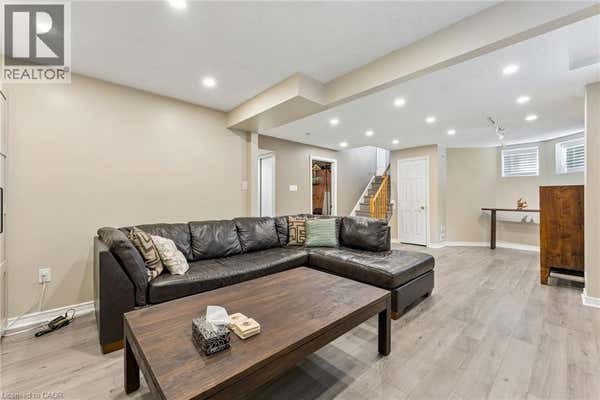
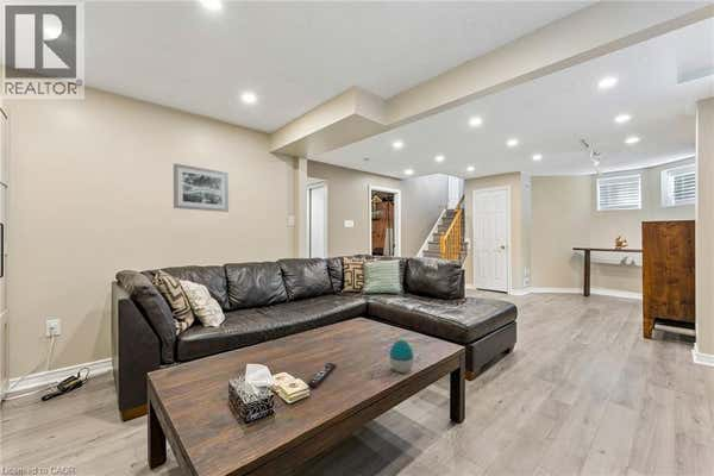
+ remote control (322, 374)
+ decorative egg (401, 353)
+ wall art (202, 189)
